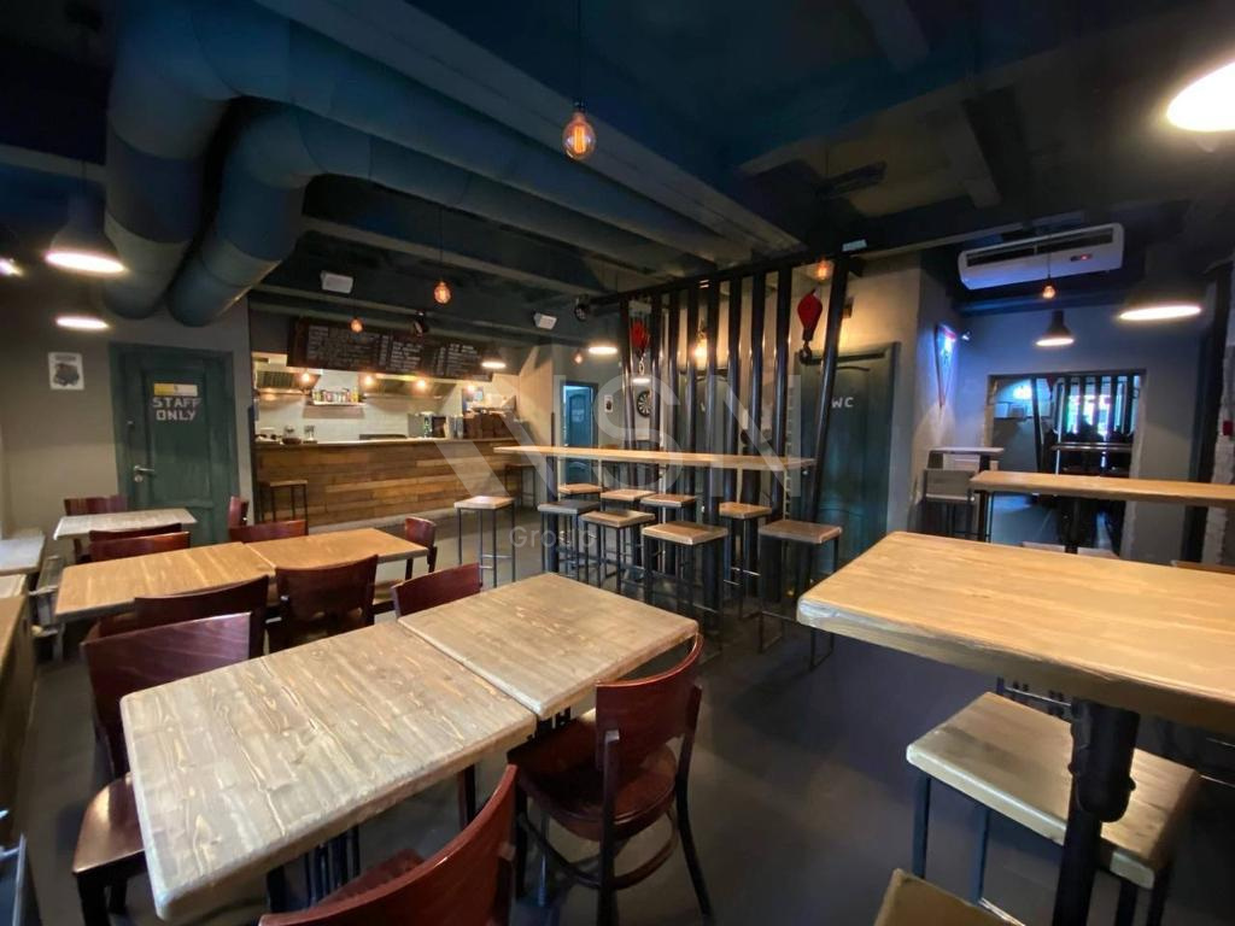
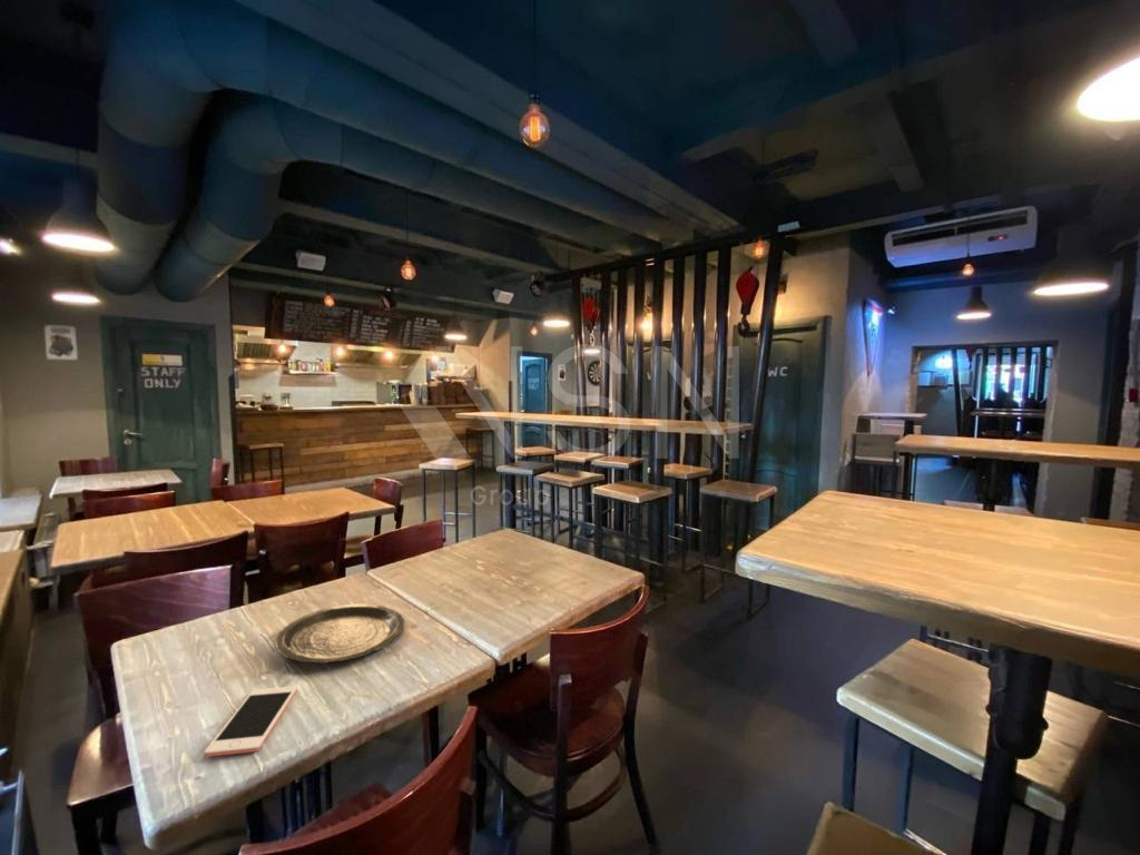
+ plate (343, 631)
+ cell phone (255, 717)
